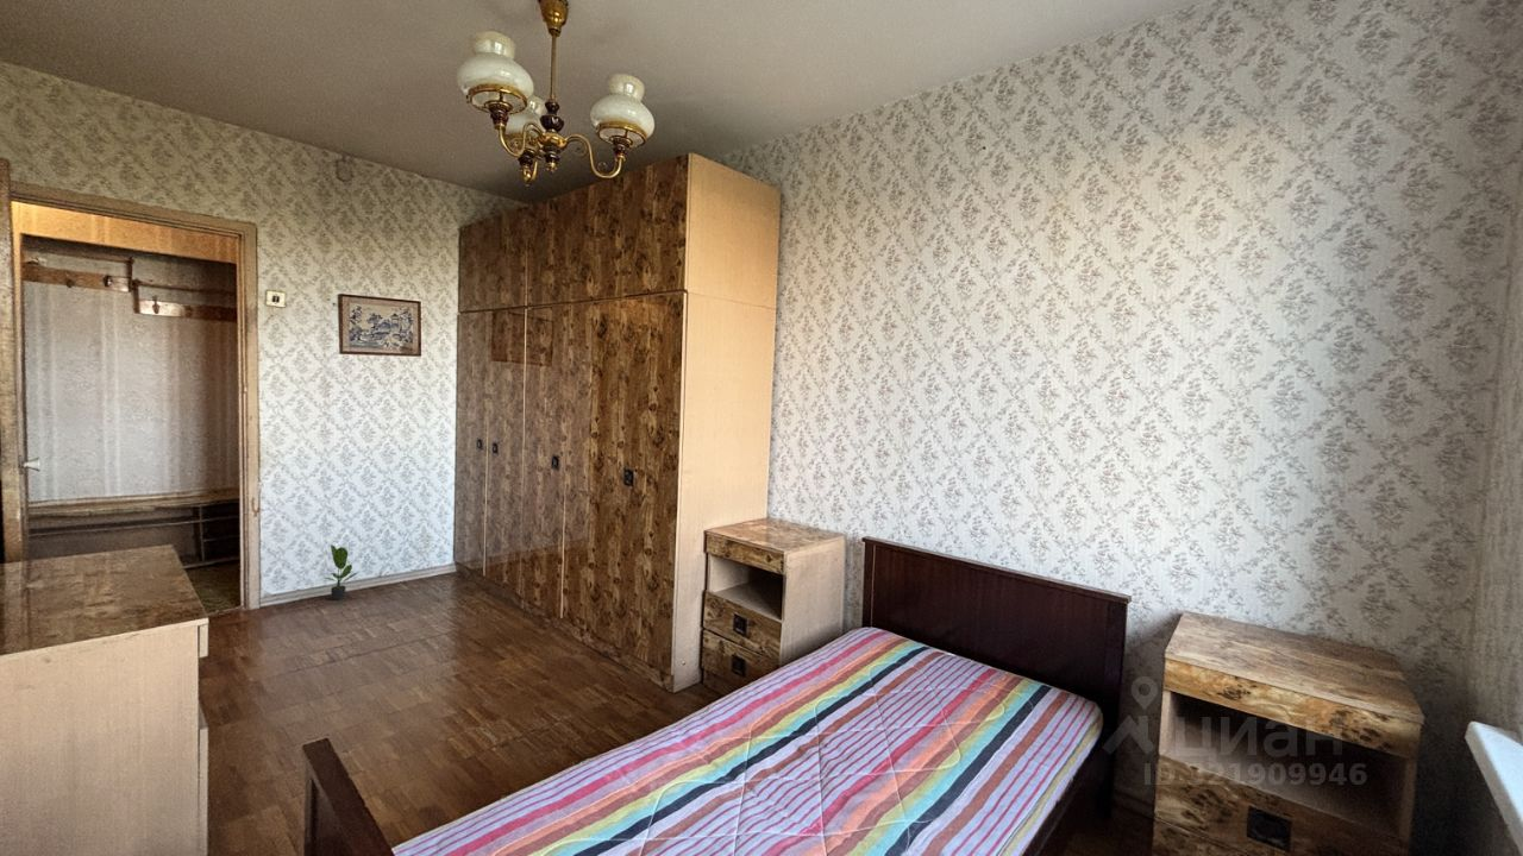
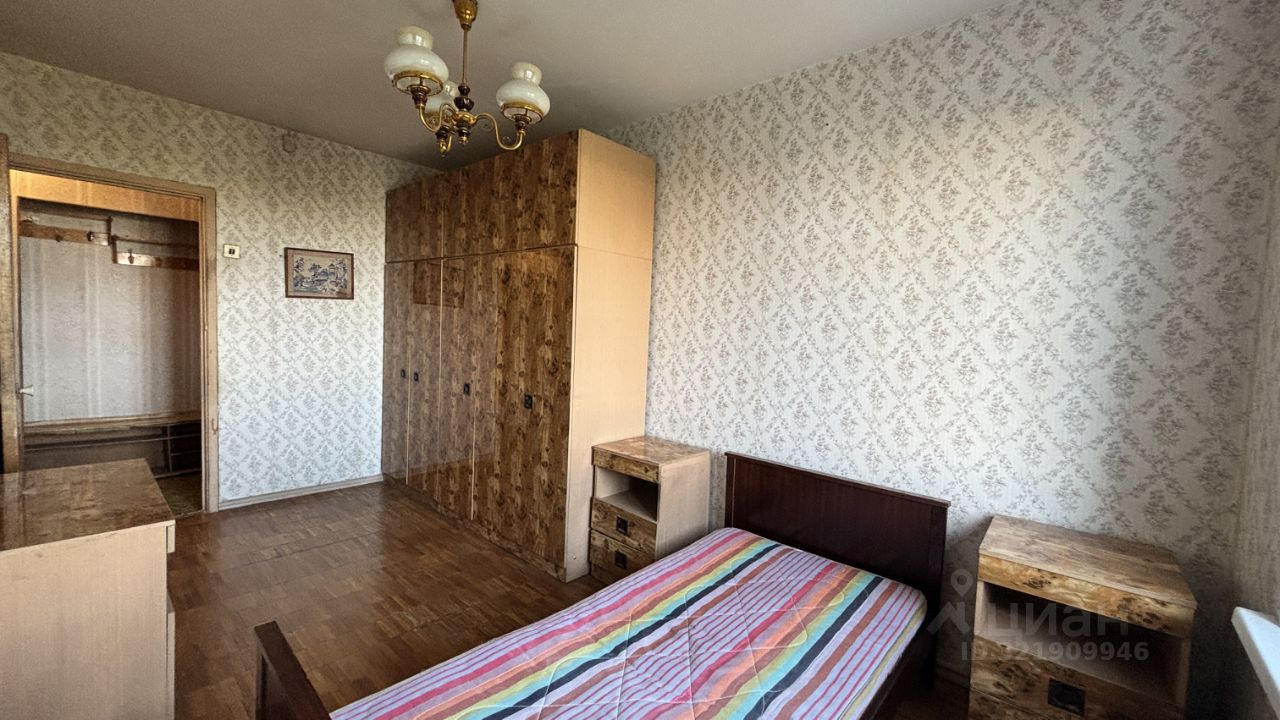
- potted plant (340, 571)
